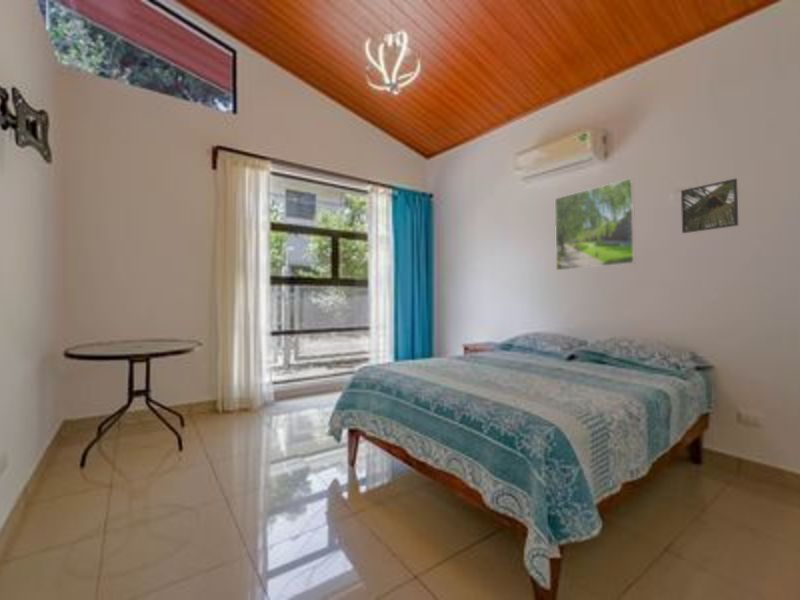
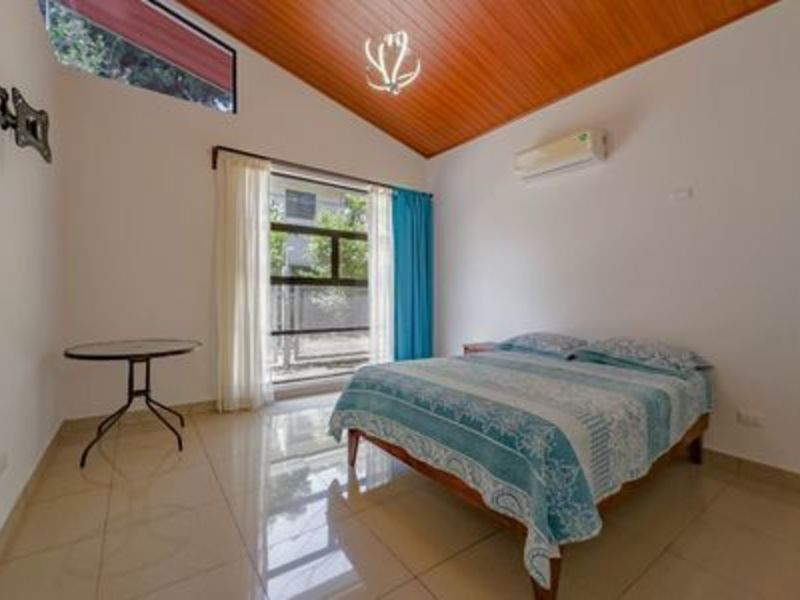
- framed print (591, 228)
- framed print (708, 207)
